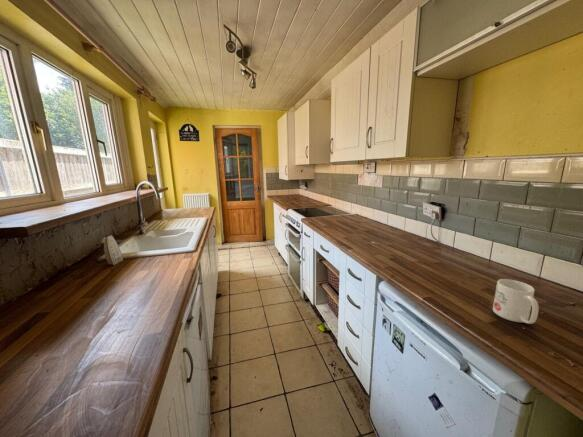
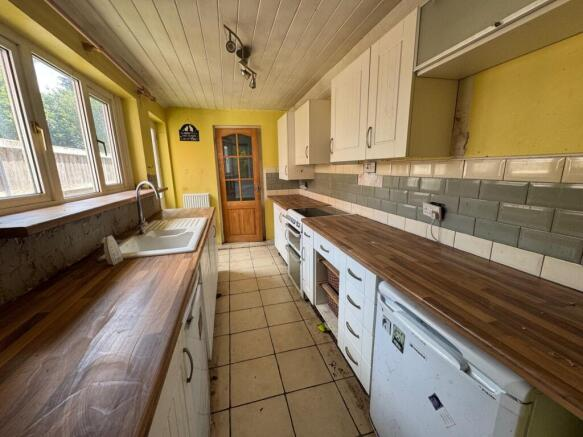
- mug (517, 303)
